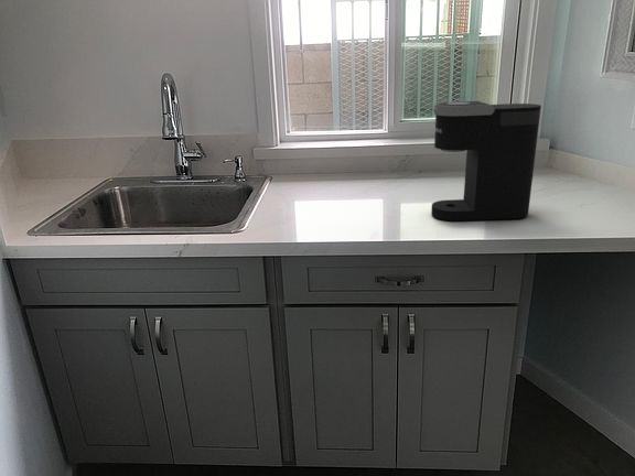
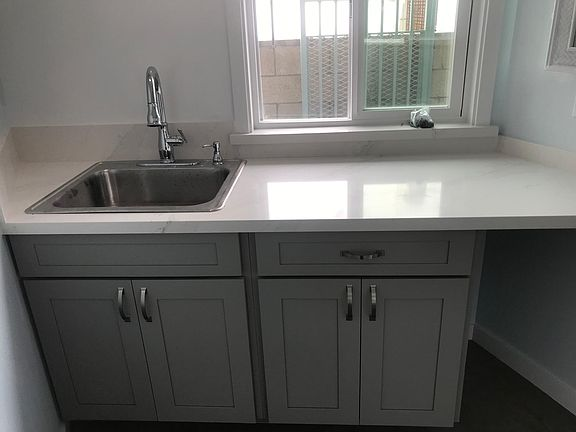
- coffee maker (482, 160)
